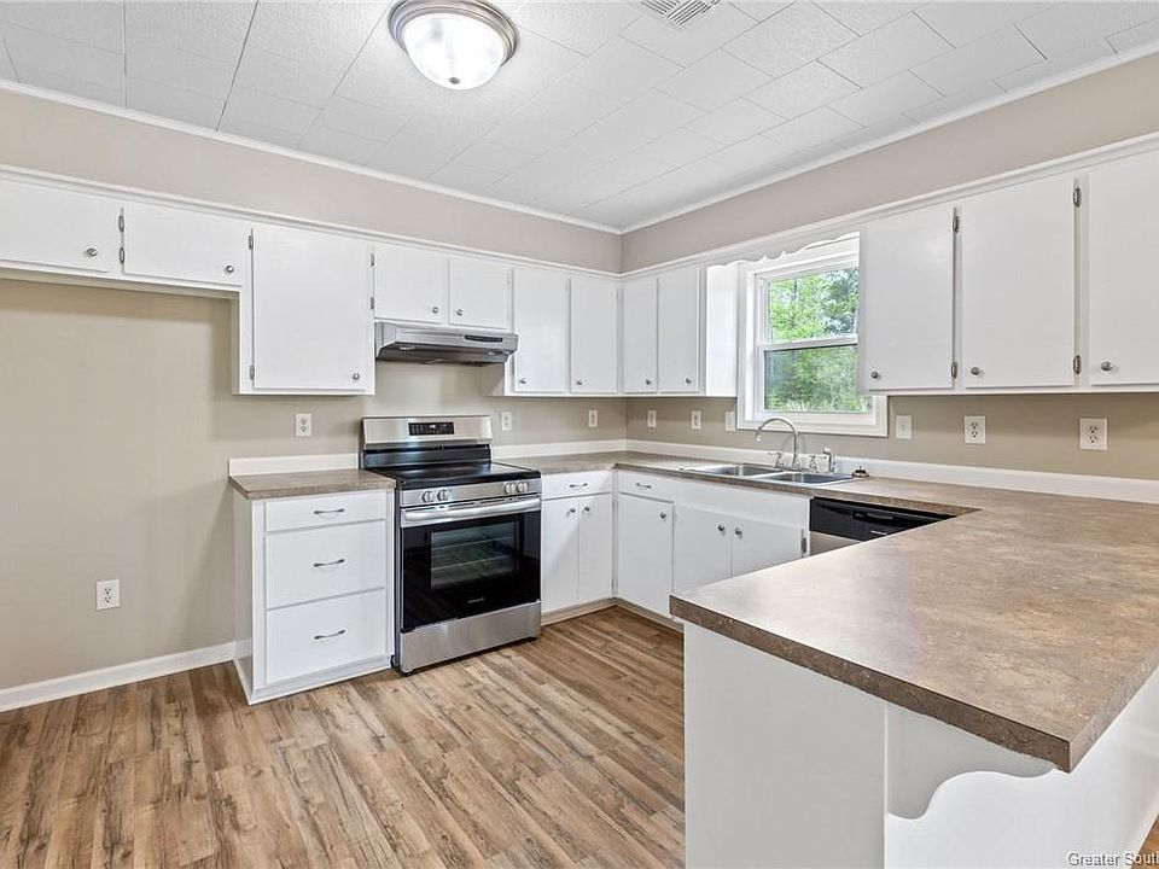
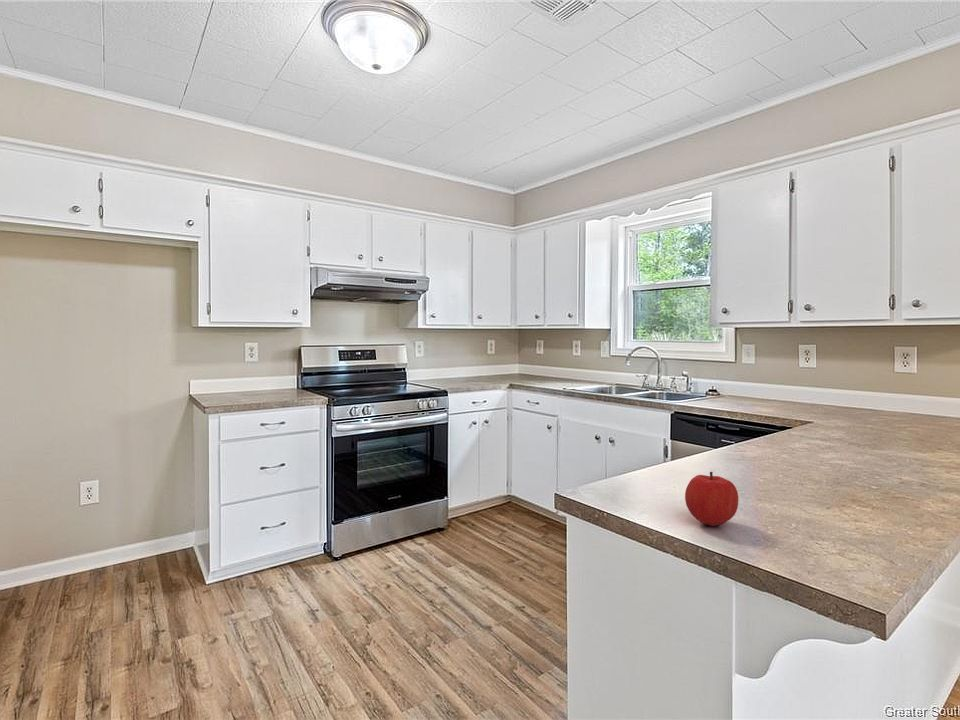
+ fruit (711, 497)
